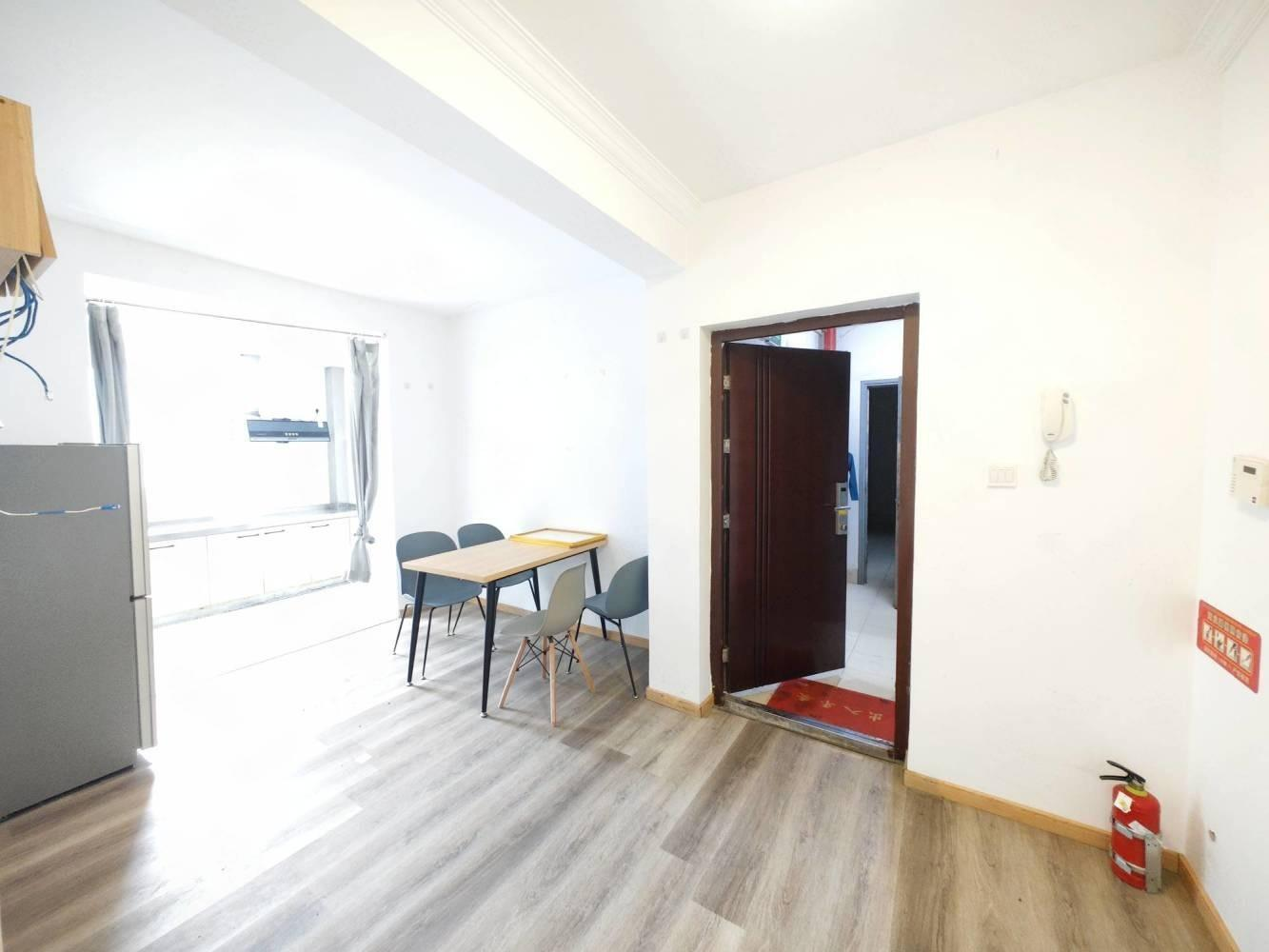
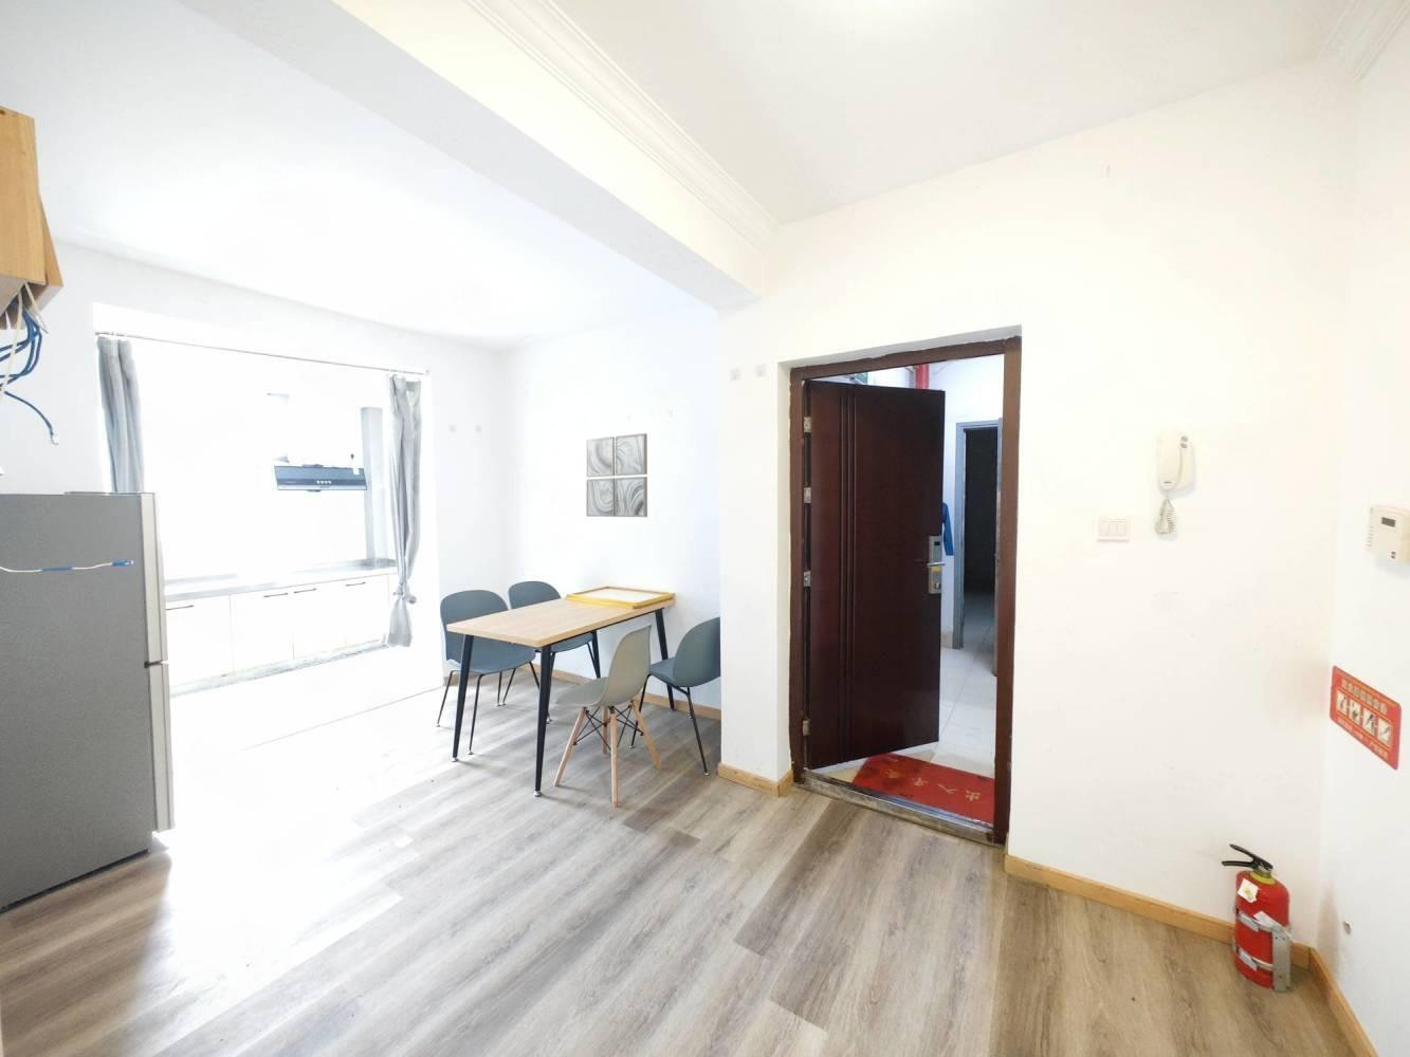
+ wall art (614, 477)
